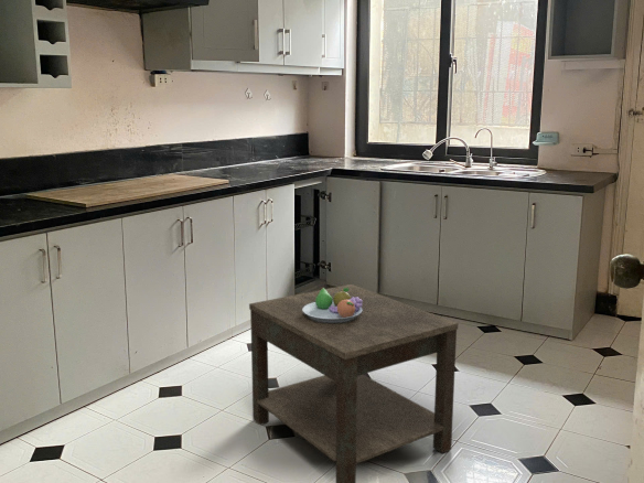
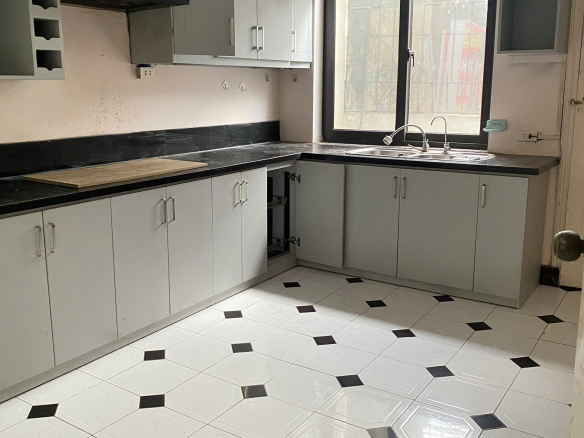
- side table (350, 374)
- fruit bowl (332, 302)
